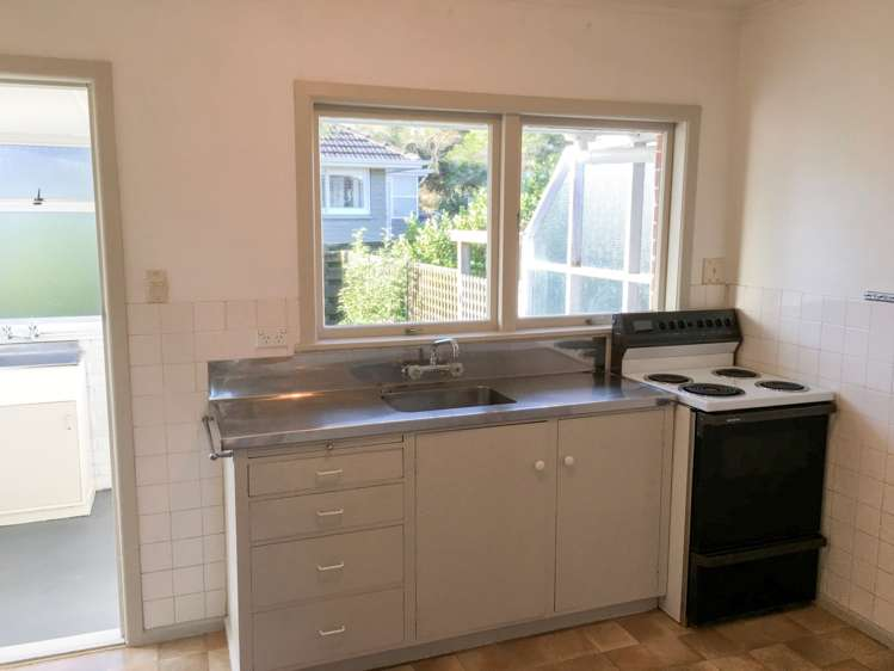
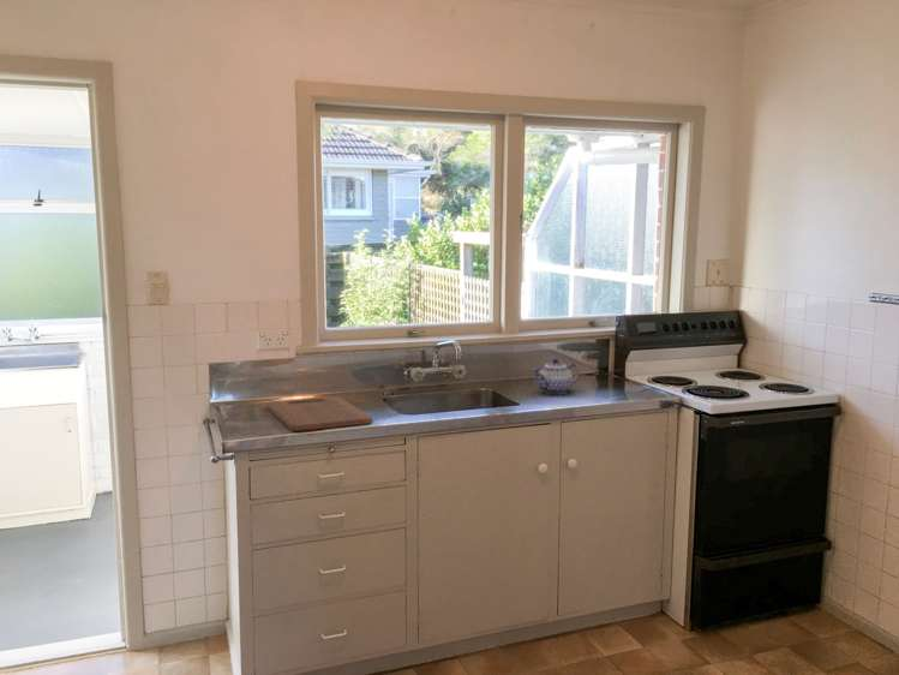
+ cutting board (317, 412)
+ teapot (555, 375)
